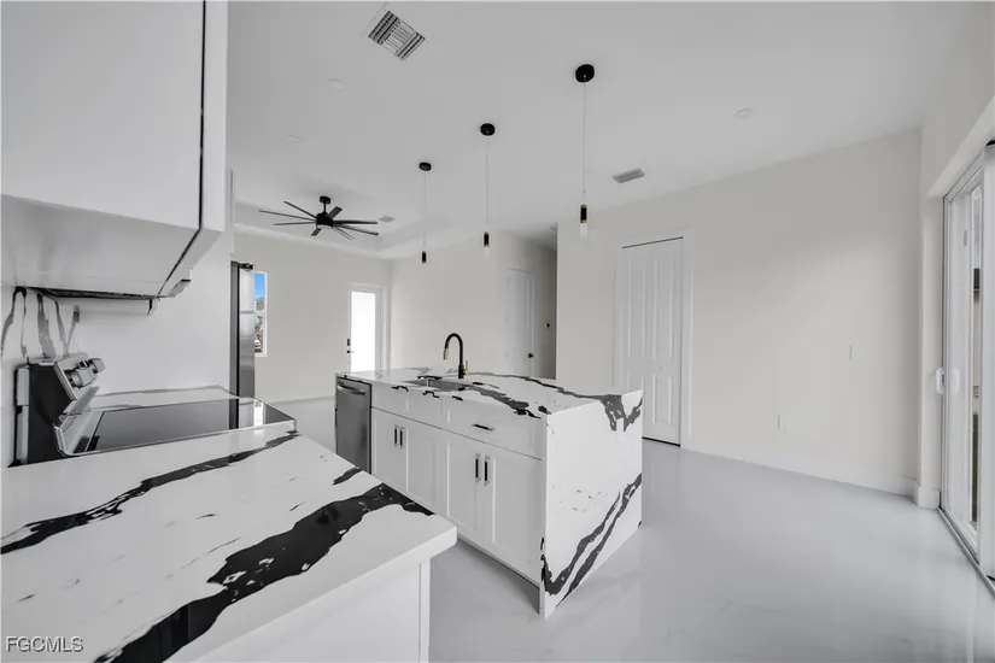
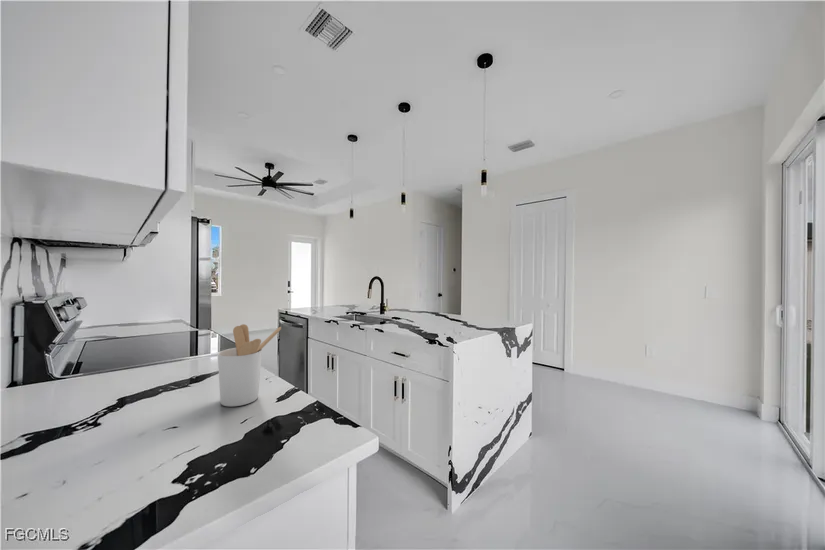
+ utensil holder (251, 362)
